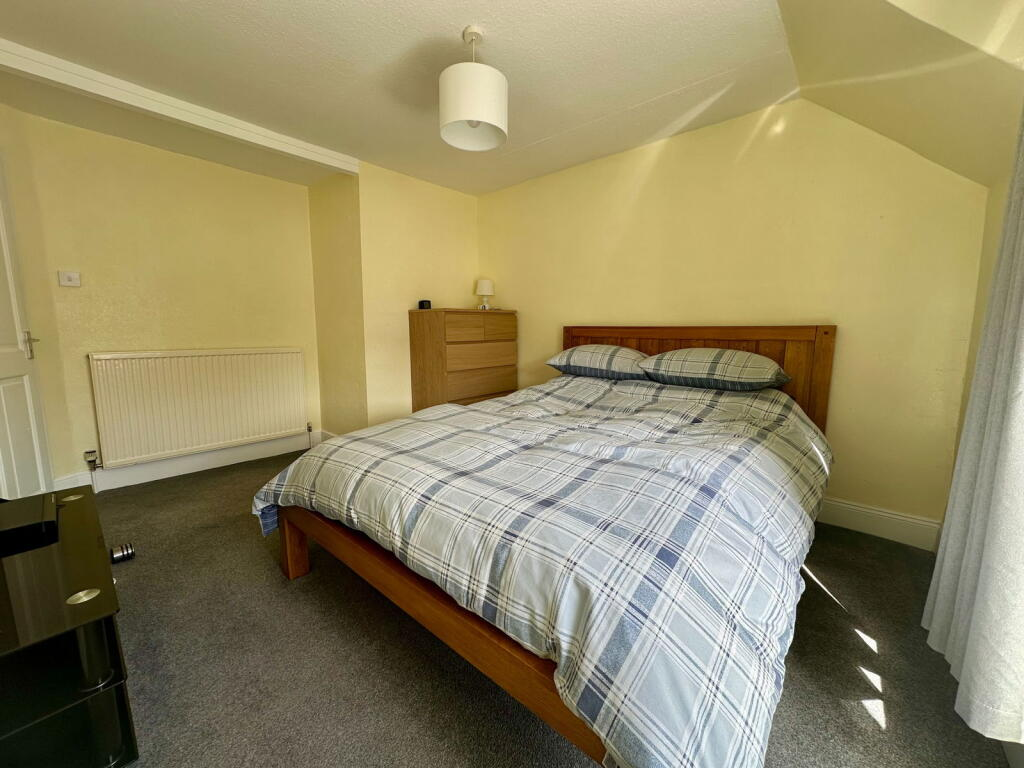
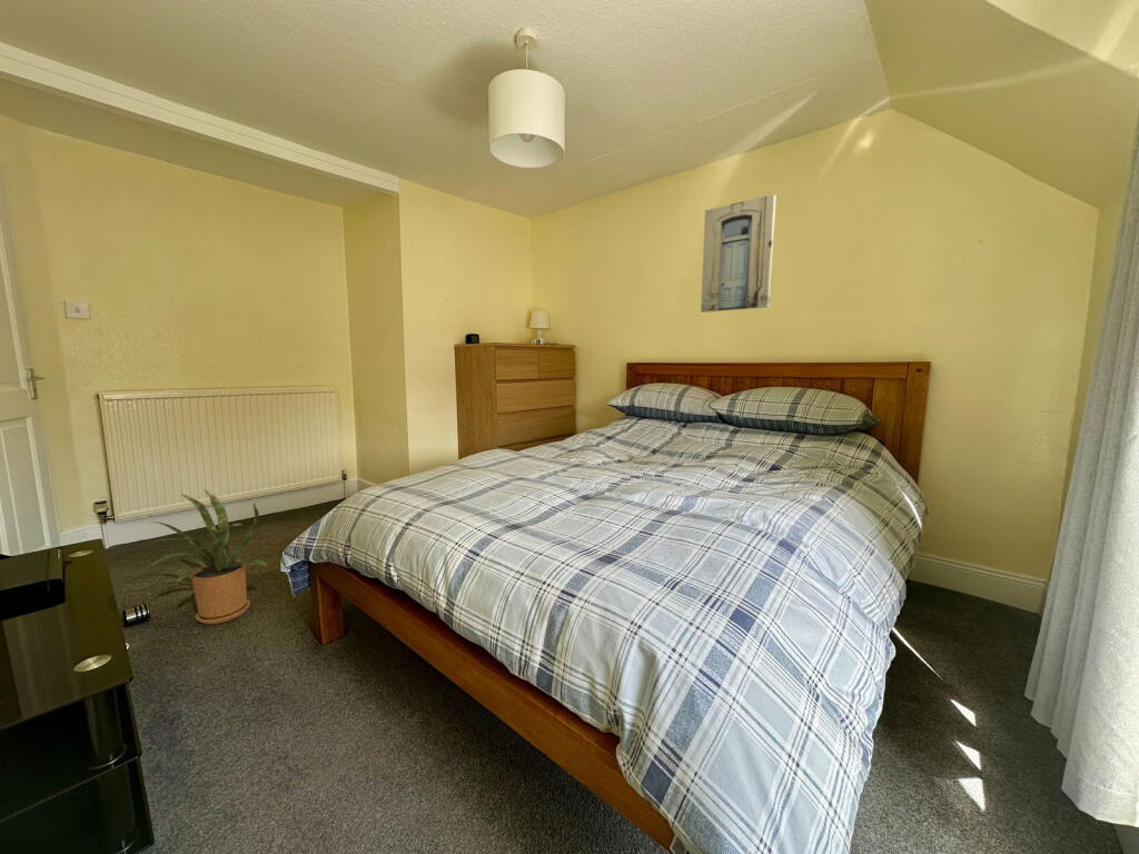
+ wall art (735, 257)
+ house plant (208, 558)
